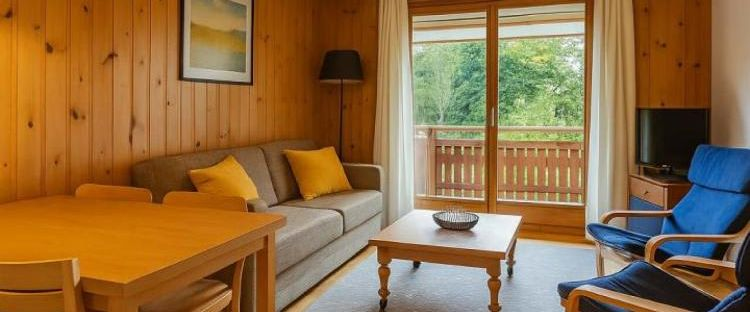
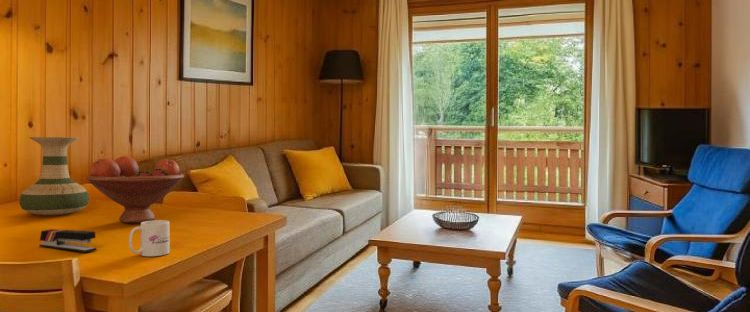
+ stapler (67, 239)
+ fruit bowl (137, 189)
+ vase (55, 175)
+ mug (149, 238)
